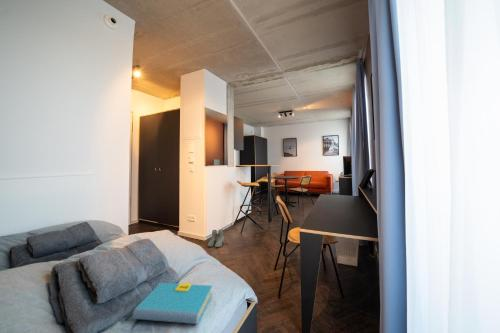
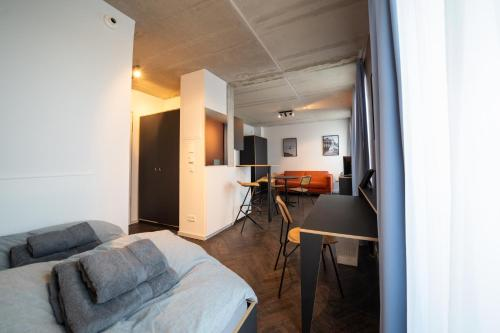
- book (176, 301)
- boots (216, 238)
